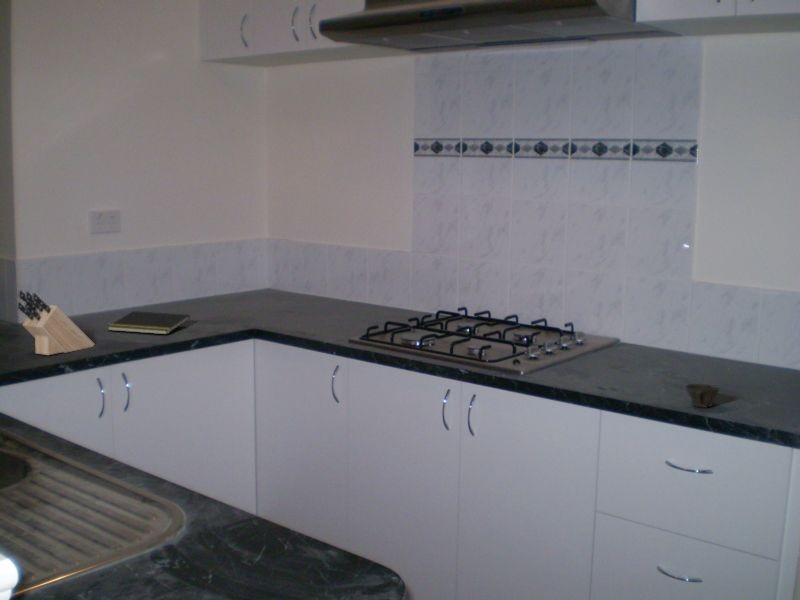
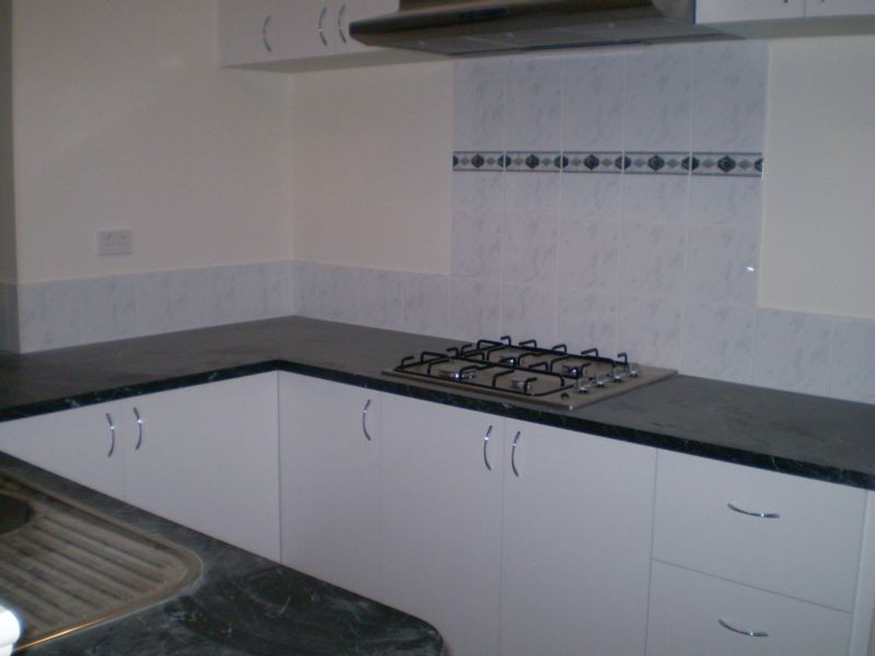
- cup (701, 396)
- notepad (149, 322)
- knife block (54, 319)
